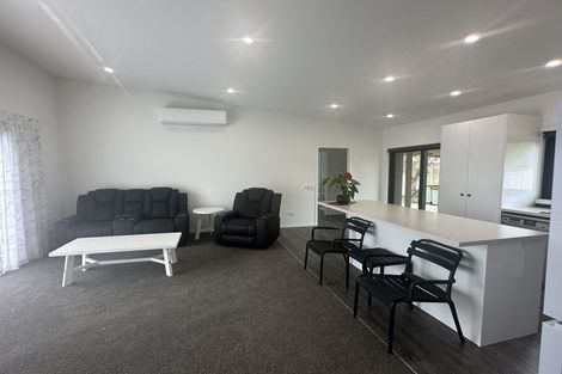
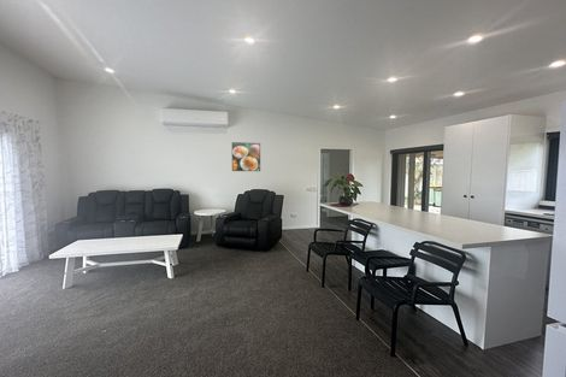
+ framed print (246, 157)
